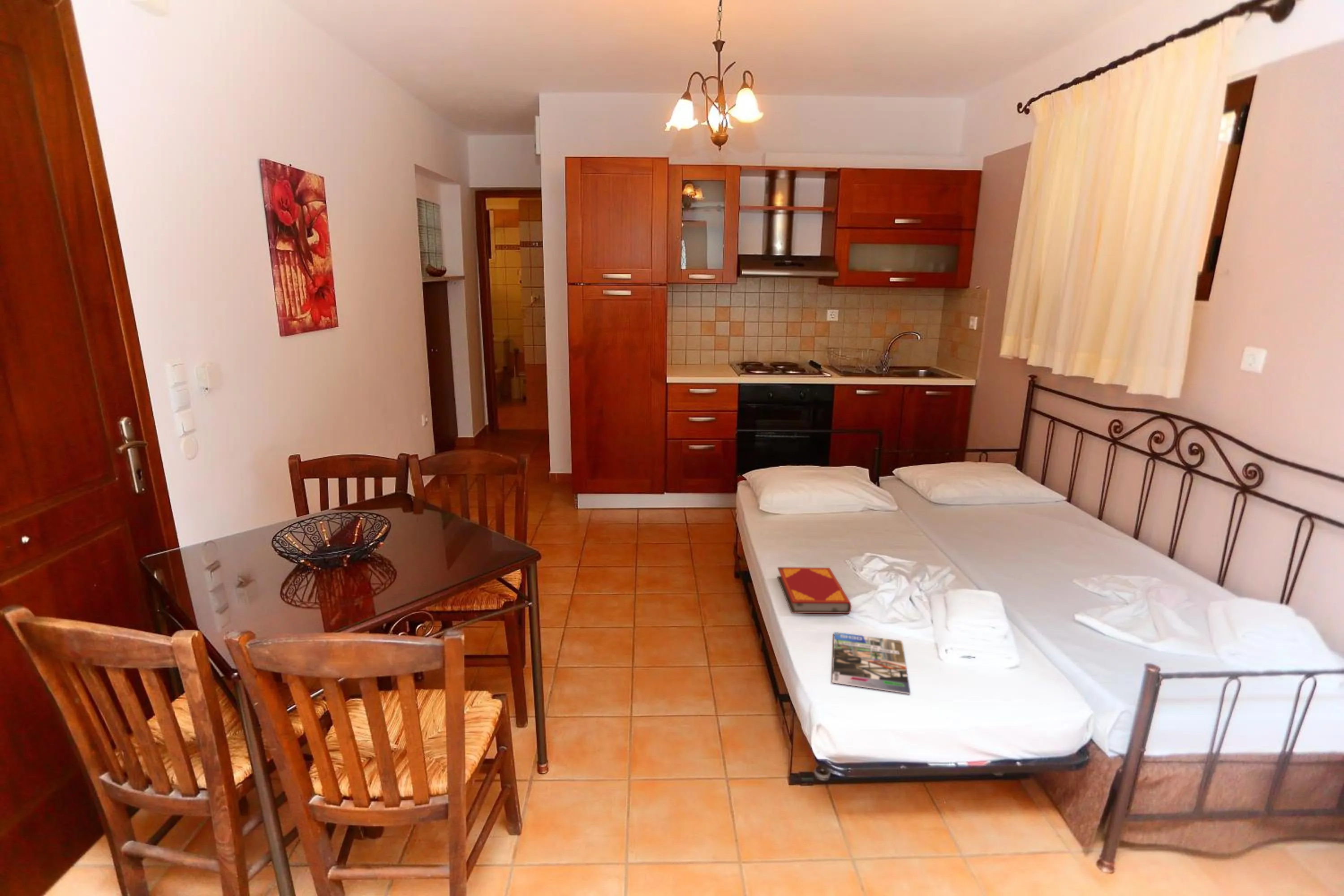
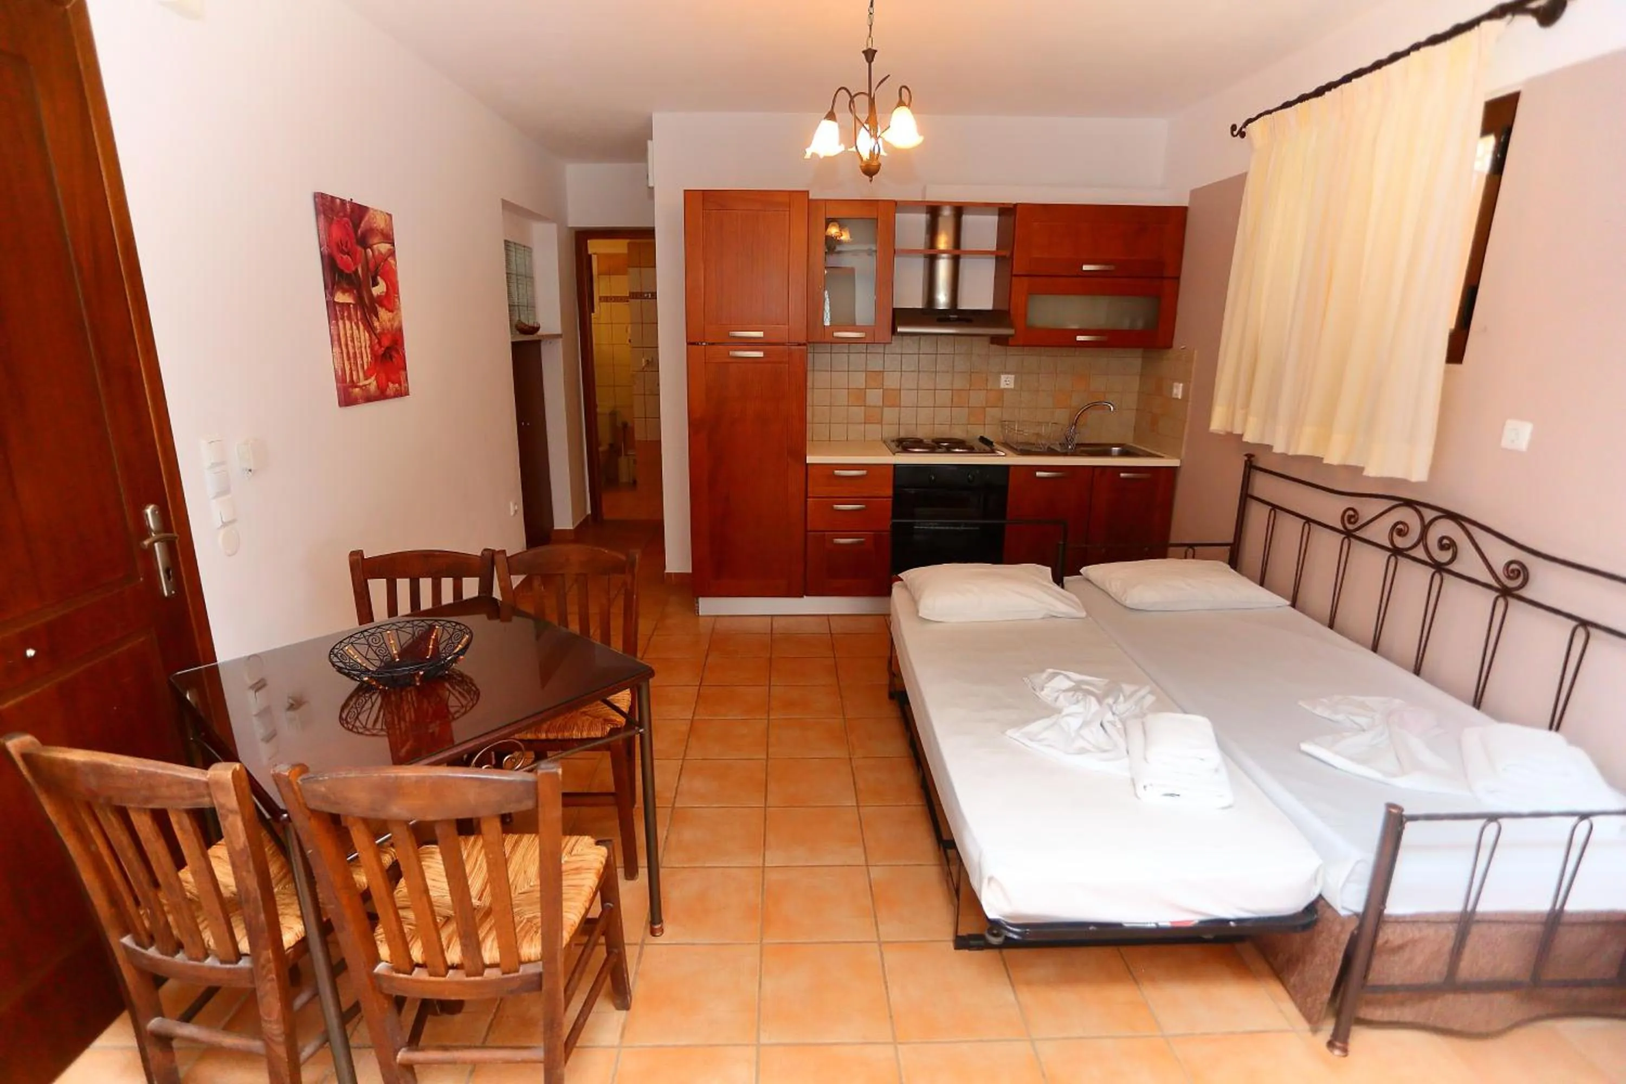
- hardback book (812, 589)
- magazine (869, 660)
